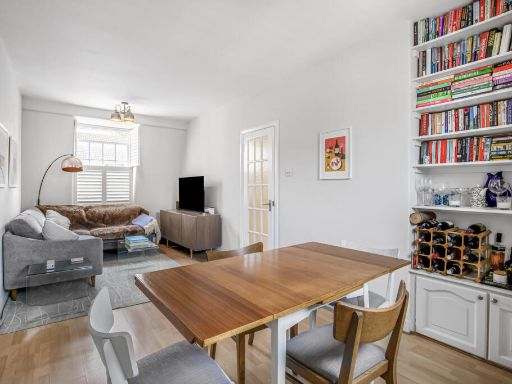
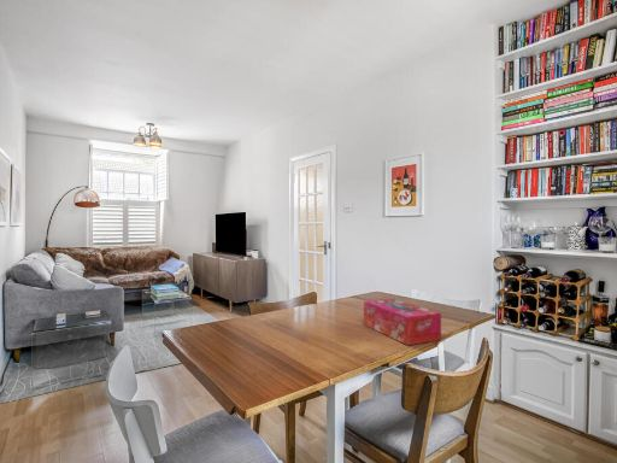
+ tissue box (399, 318)
